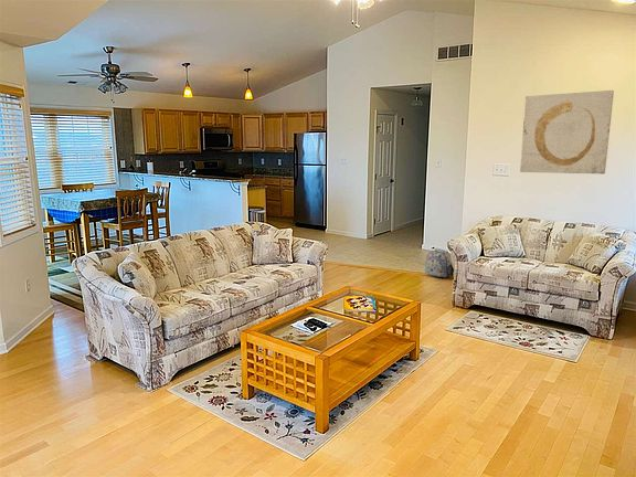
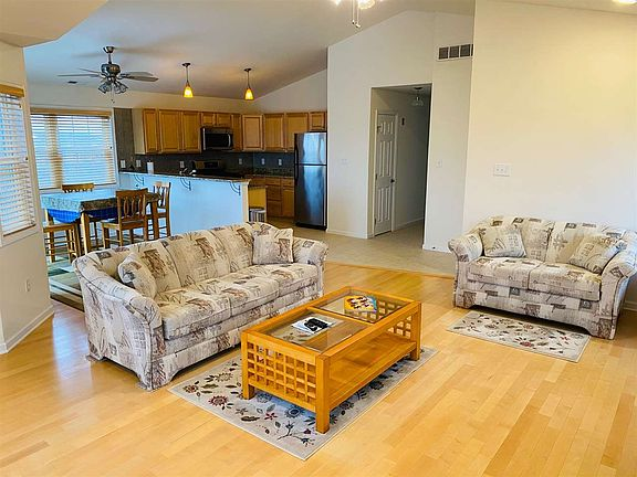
- backpack (437, 263)
- wall art (563, 134)
